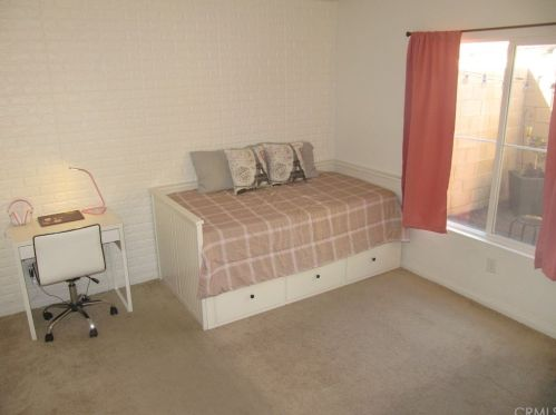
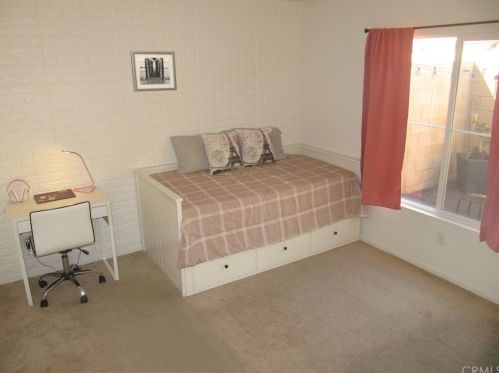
+ wall art (154, 71)
